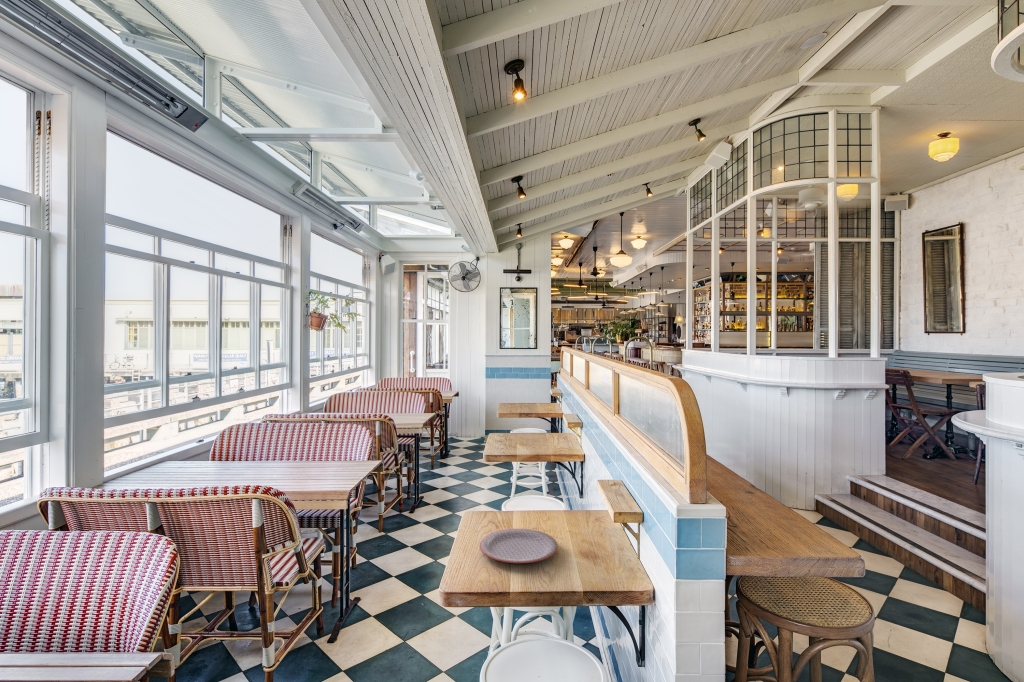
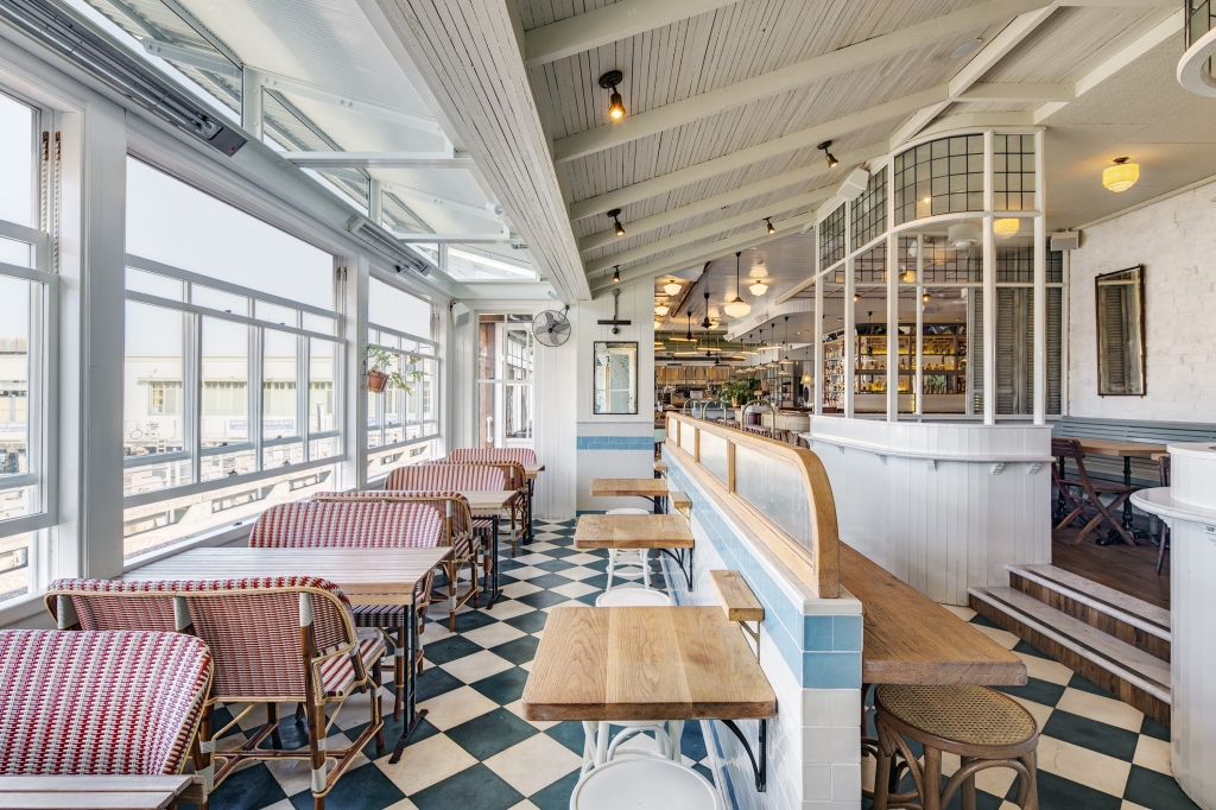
- plate (518, 547)
